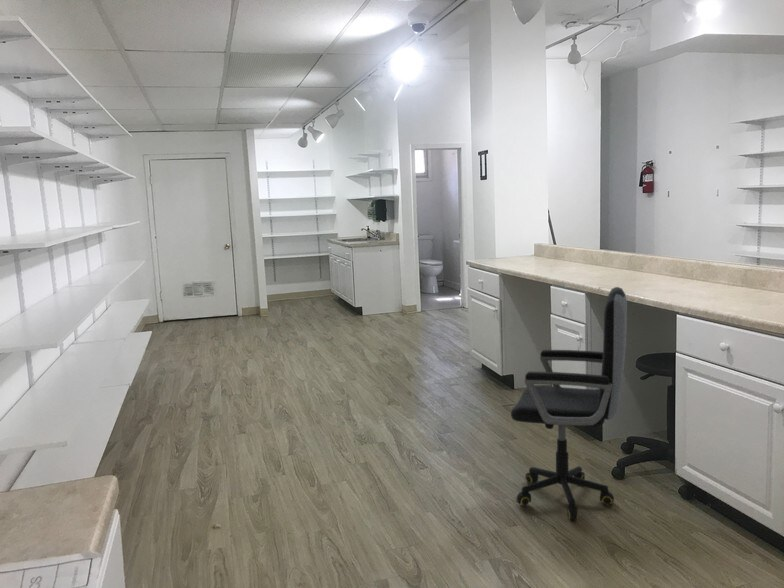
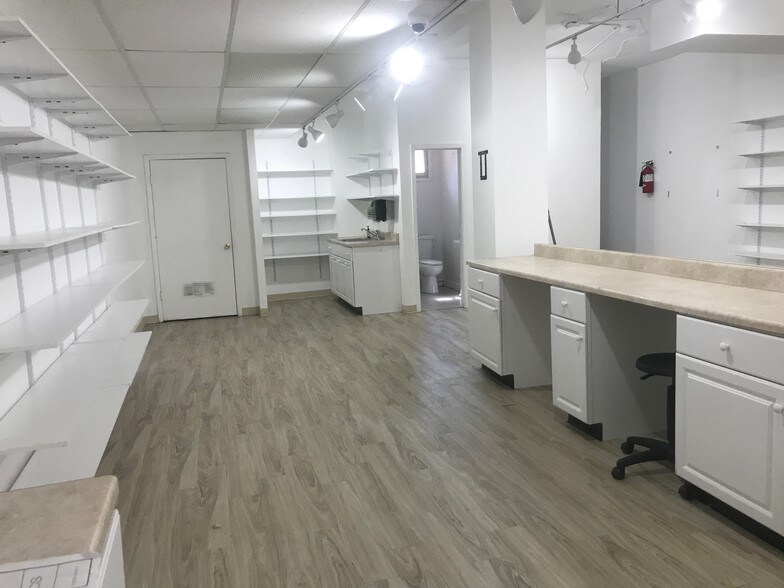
- office chair (571, 395)
